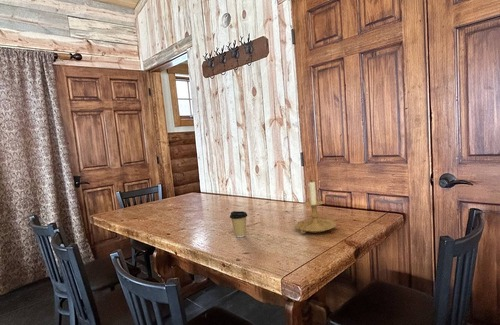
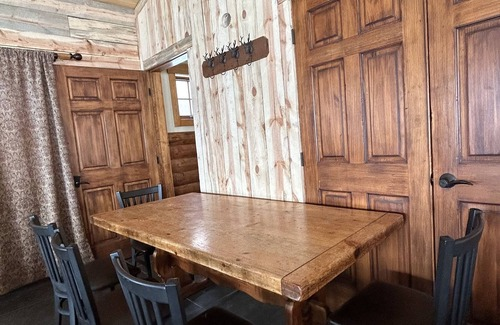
- coffee cup (239, 223)
- candle holder (313, 204)
